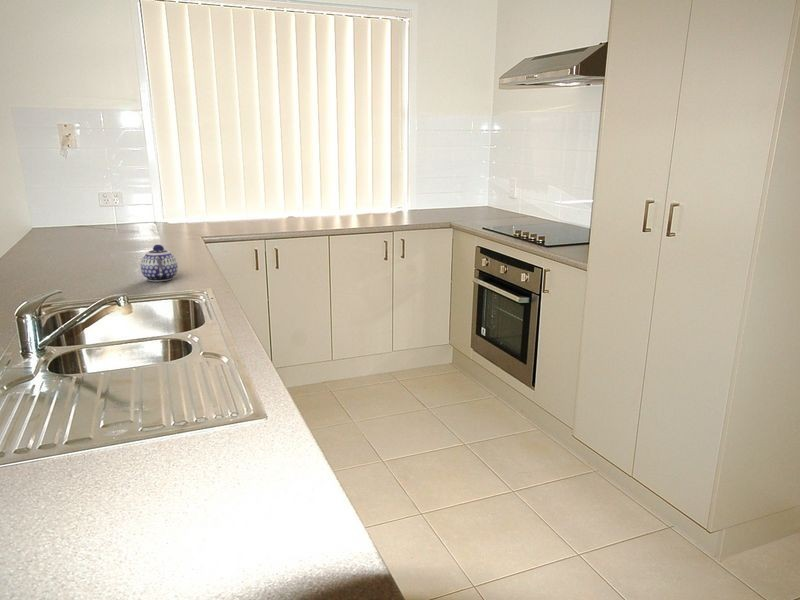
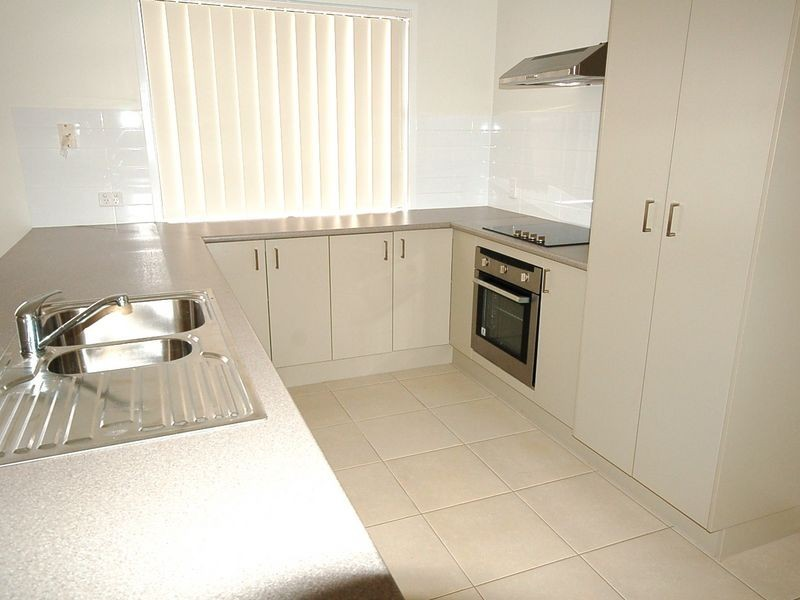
- teapot (158, 262)
